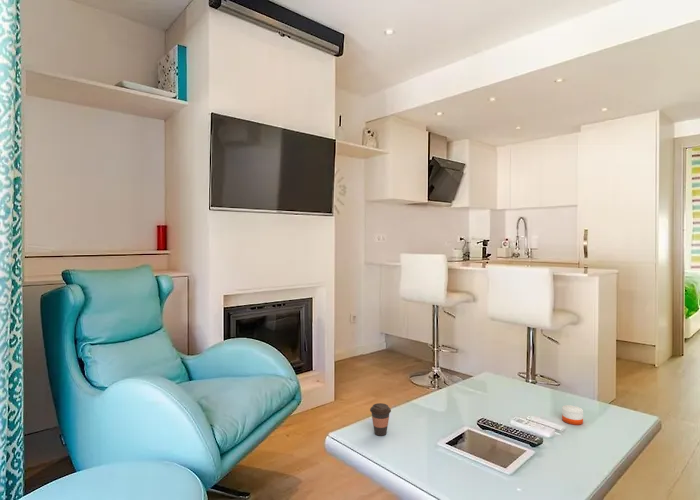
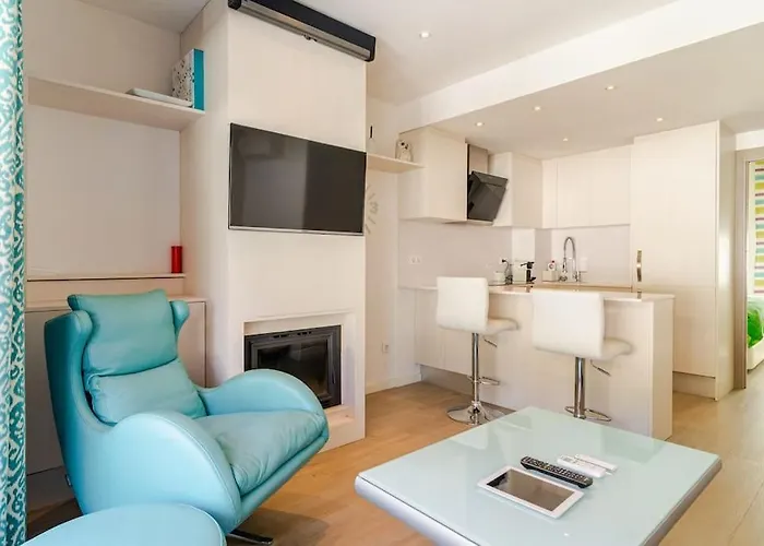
- candle (572, 408)
- coffee cup (380, 419)
